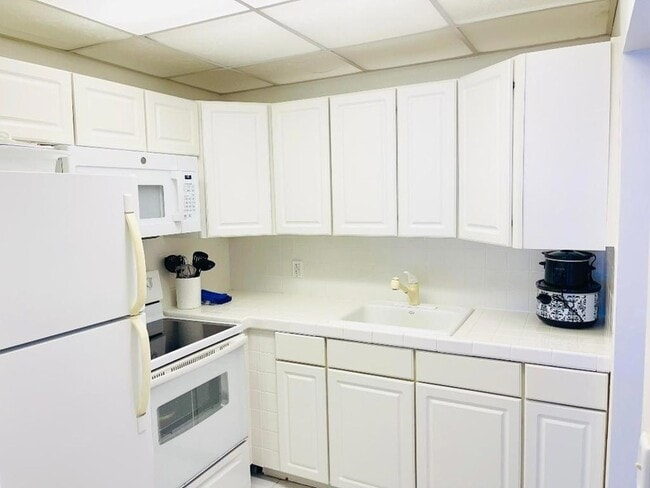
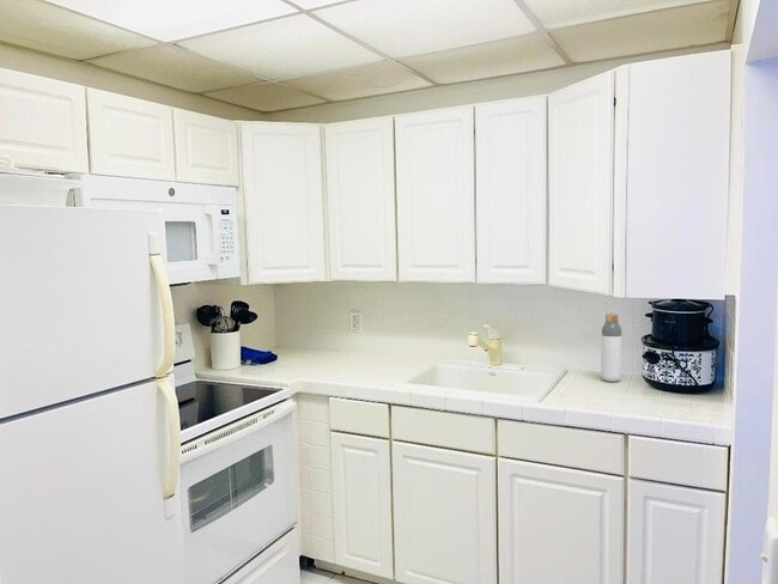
+ bottle (610, 347)
